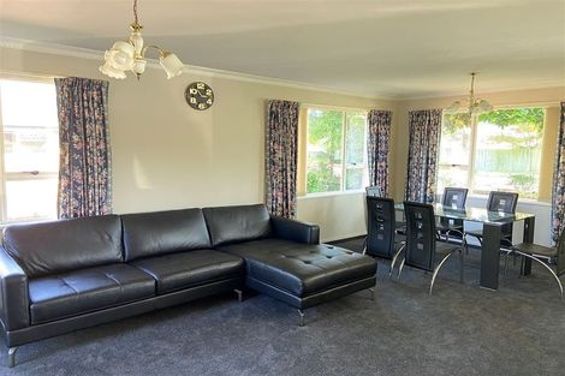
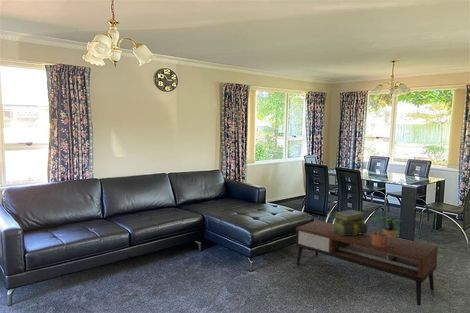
+ potted plant (390, 230)
+ potted plant (378, 230)
+ stack of books (349, 222)
+ coffee table (360, 256)
